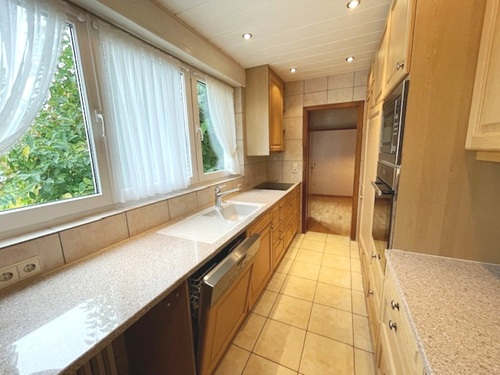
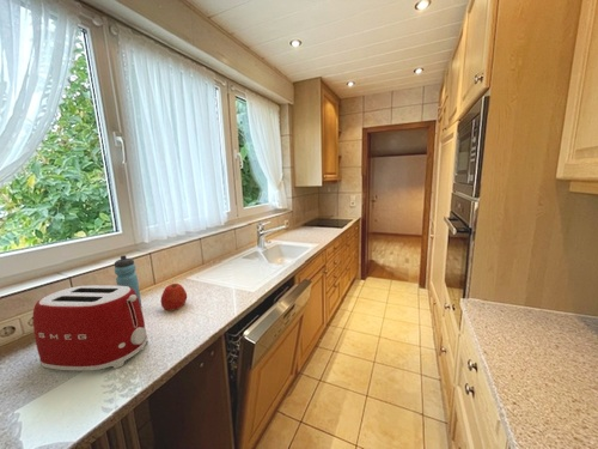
+ water bottle (127, 283)
+ toaster (93, 323)
+ apple (173, 296)
